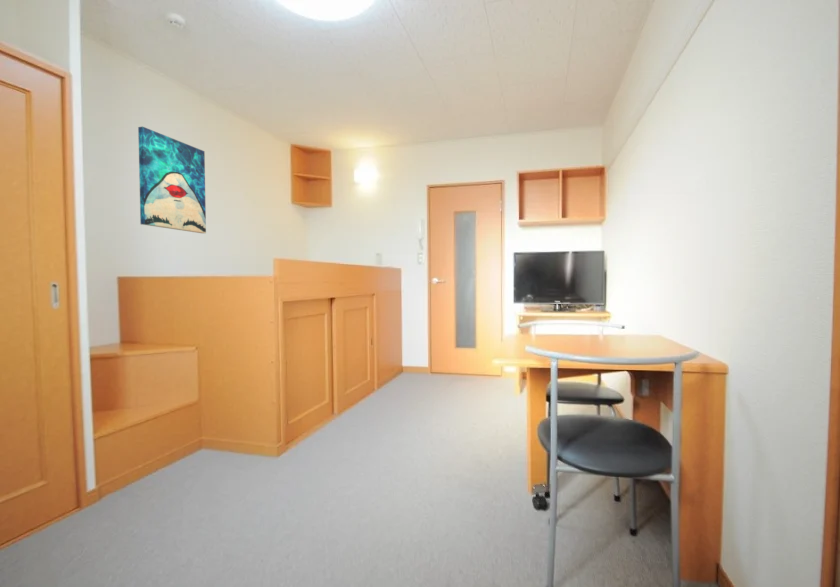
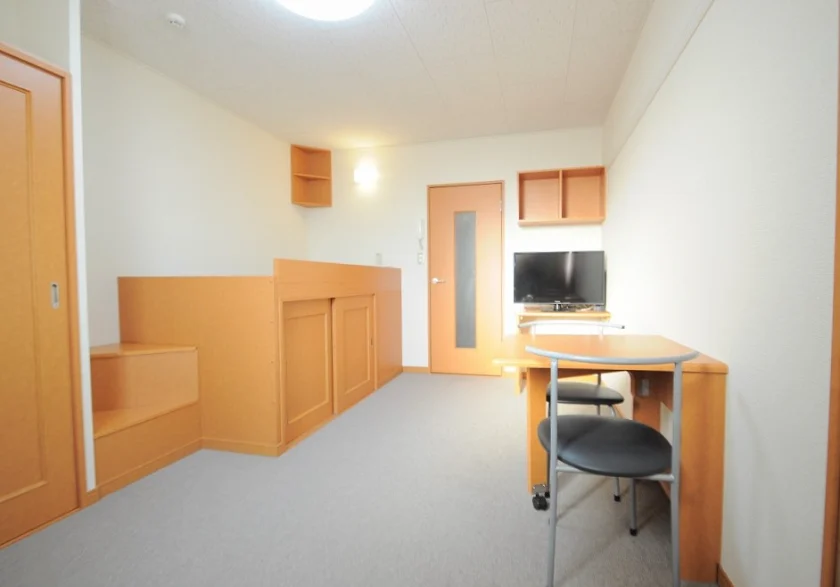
- wall art (175, 184)
